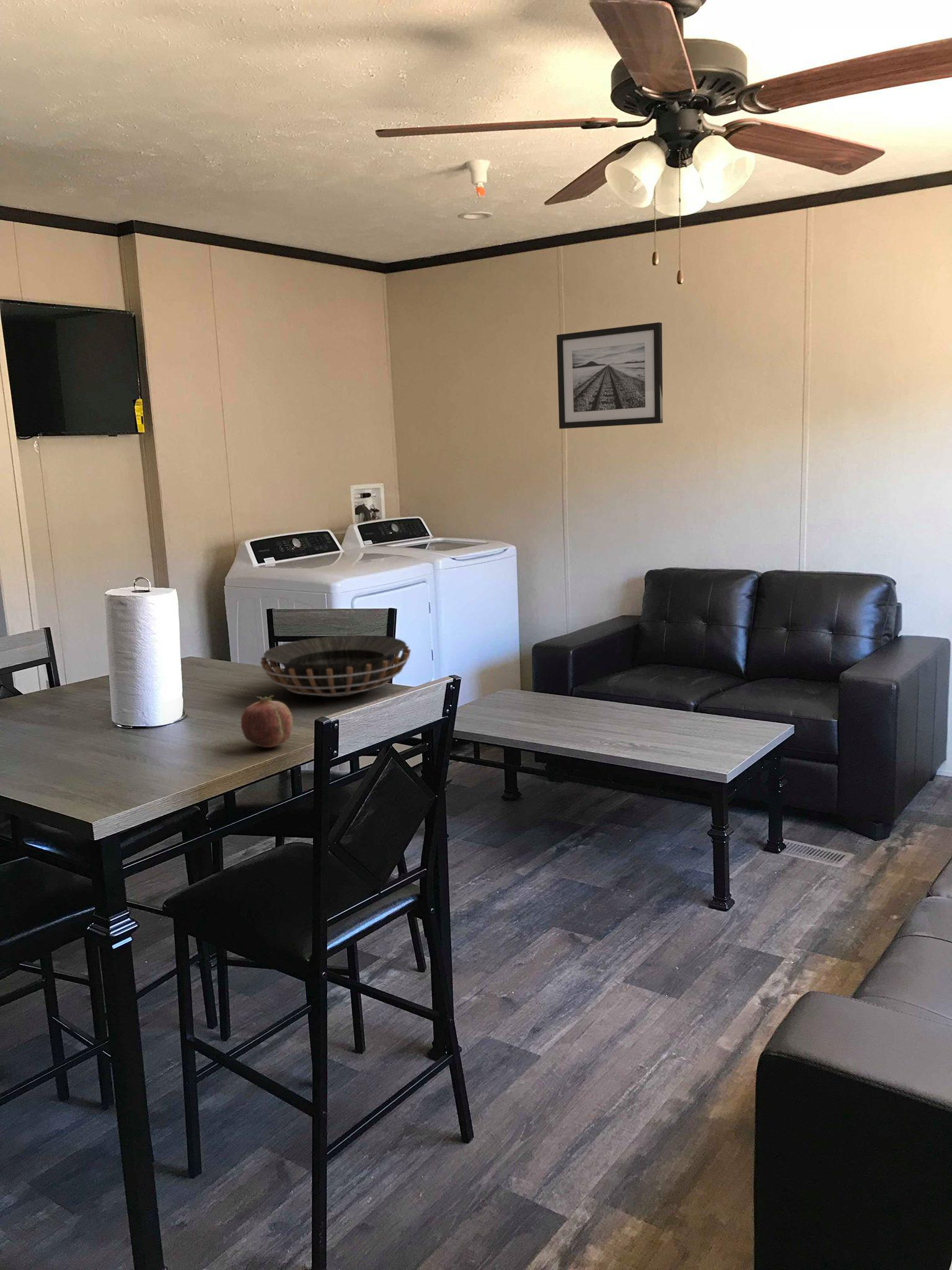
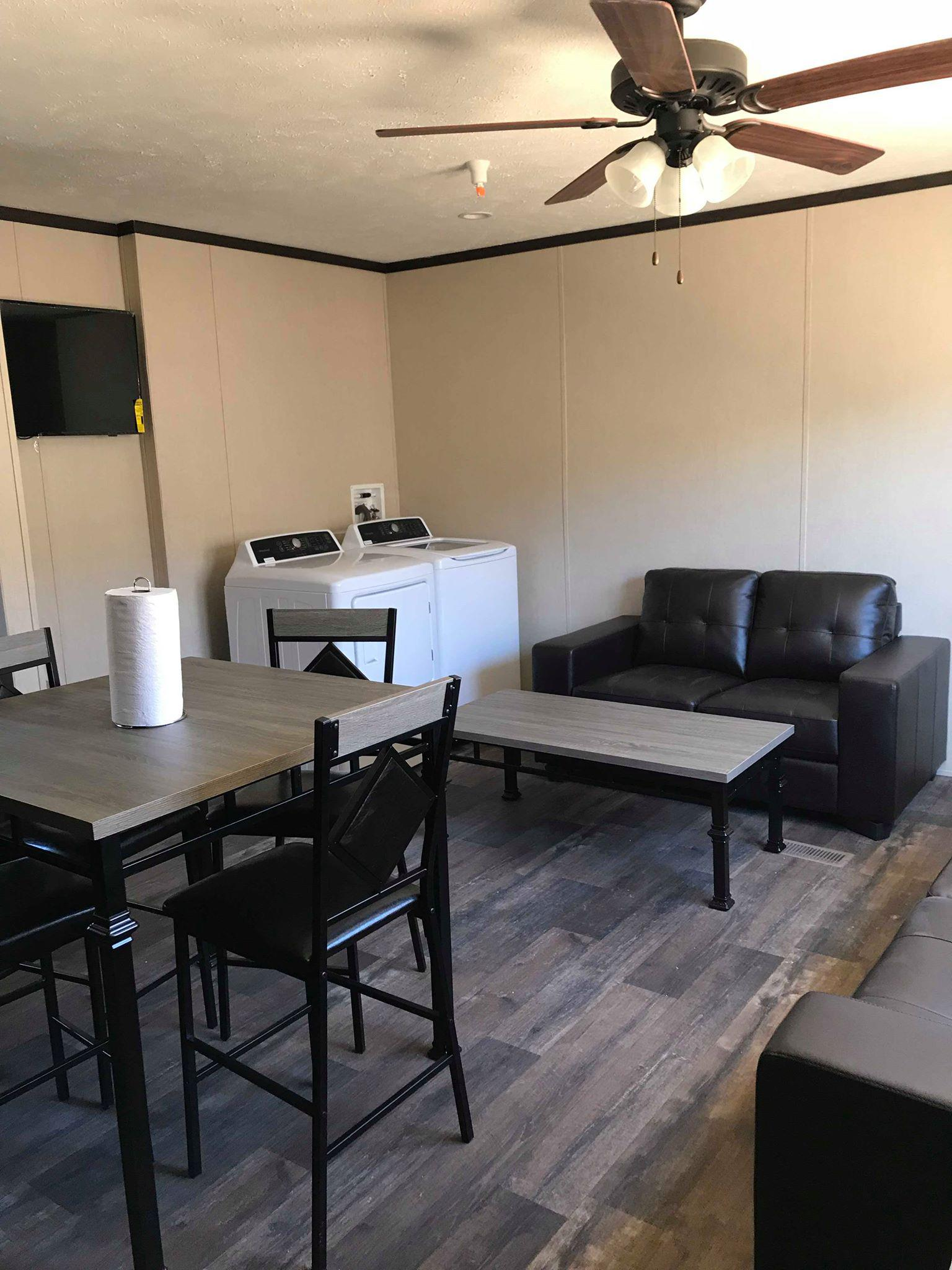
- decorative bowl (338, 670)
- fruit (267, 721)
- wall art (608, 378)
